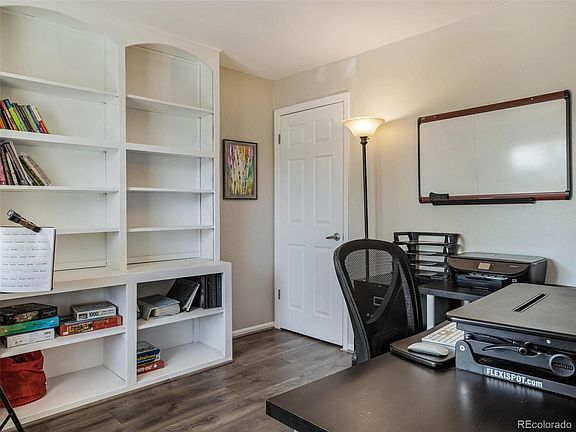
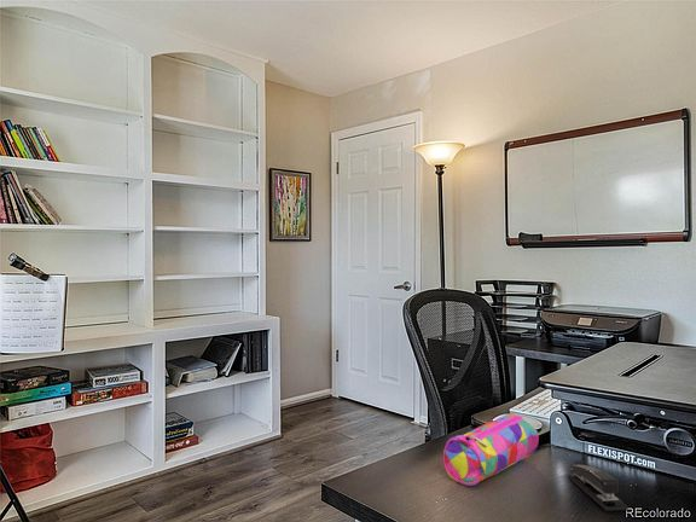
+ pencil case (492, 446)
+ stapler (594, 480)
